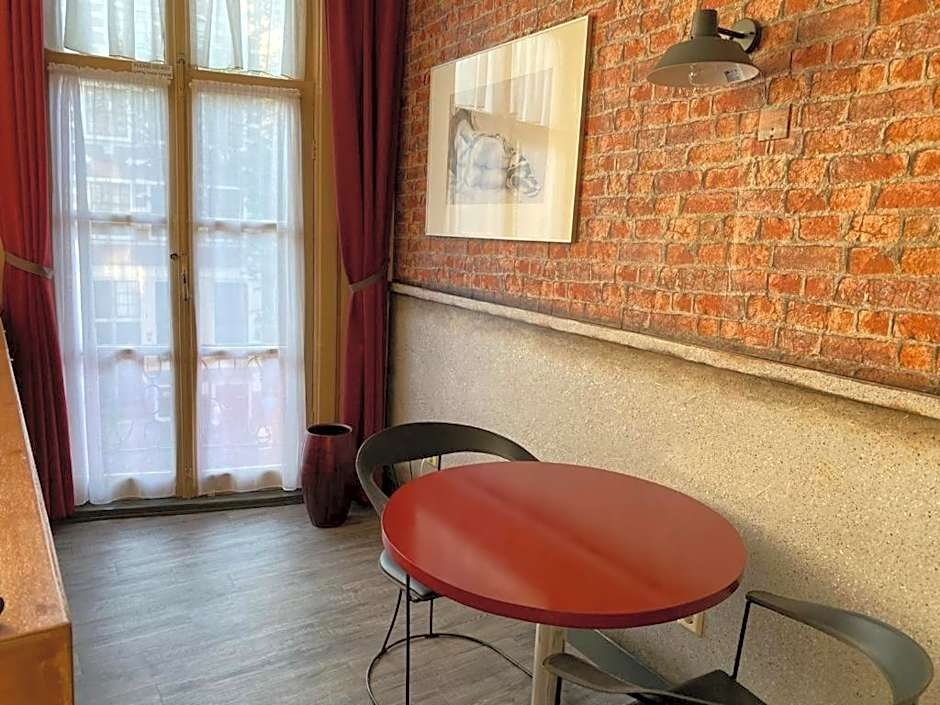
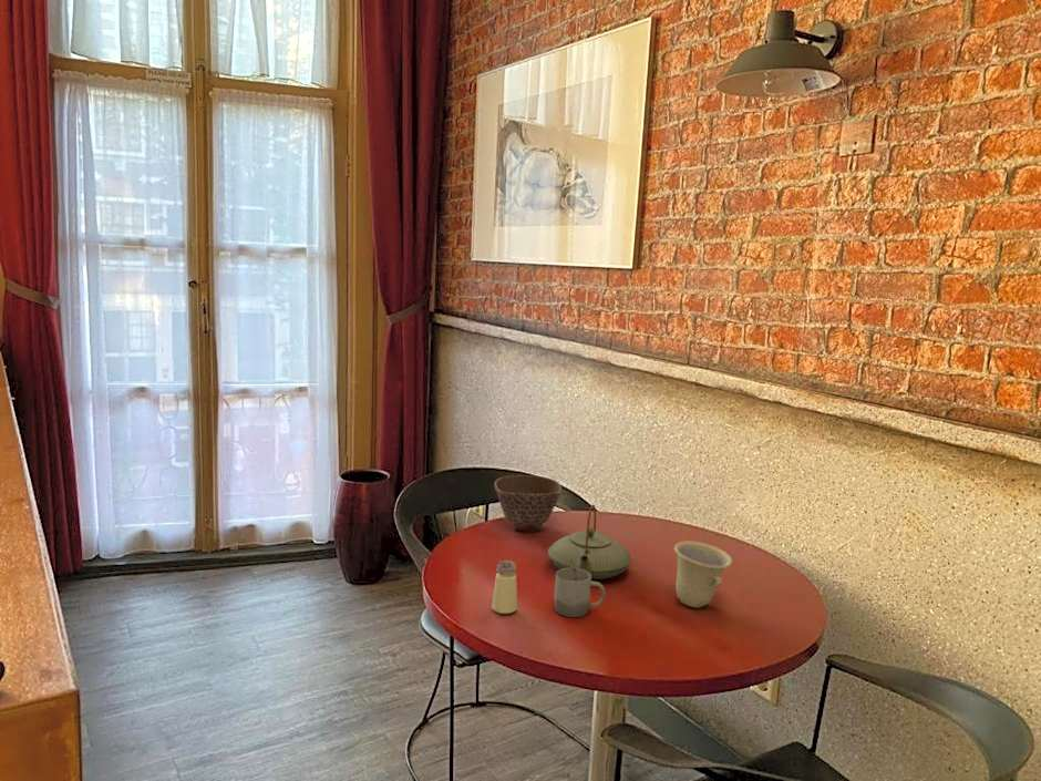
+ cup (579, 593)
+ saltshaker (505, 585)
+ cup (700, 576)
+ teapot (589, 539)
+ bowl (526, 505)
